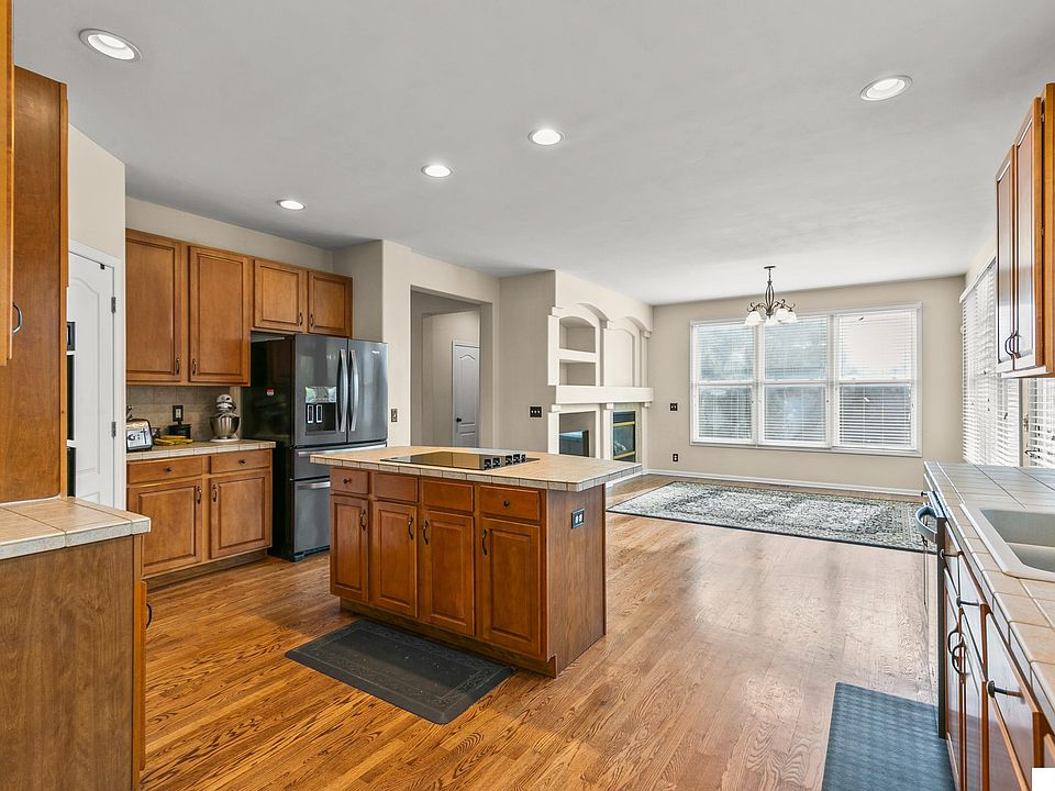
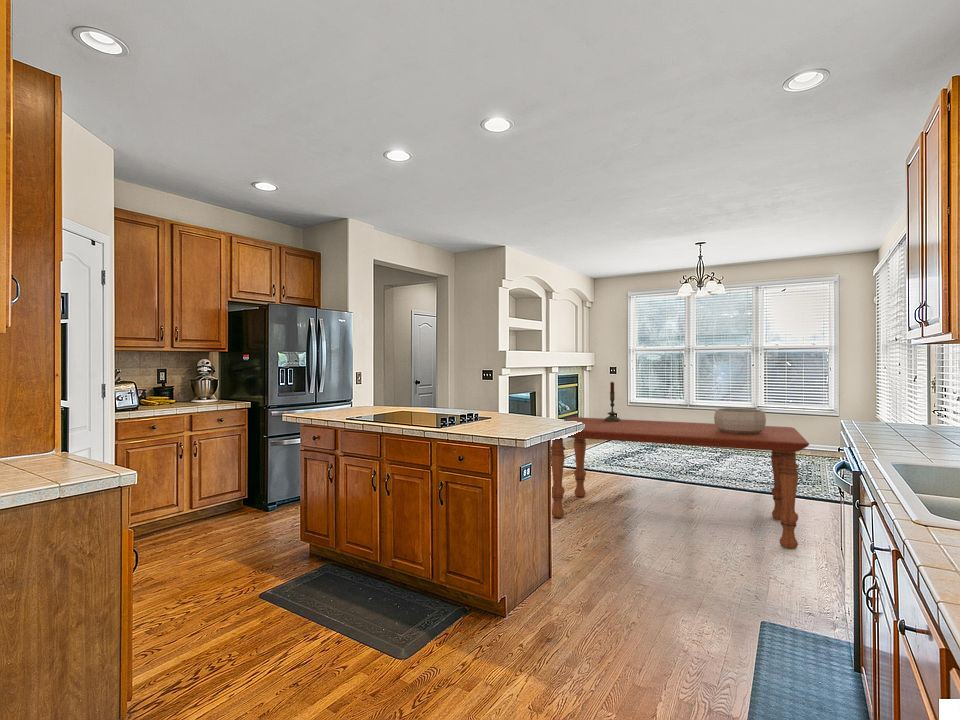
+ dining table (667, 443)
+ candle (612, 400)
+ decorative bowl (739, 420)
